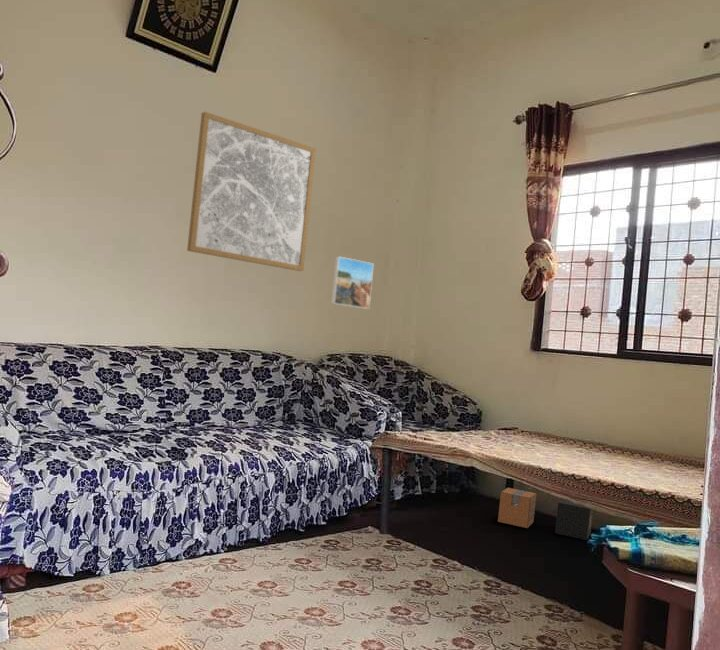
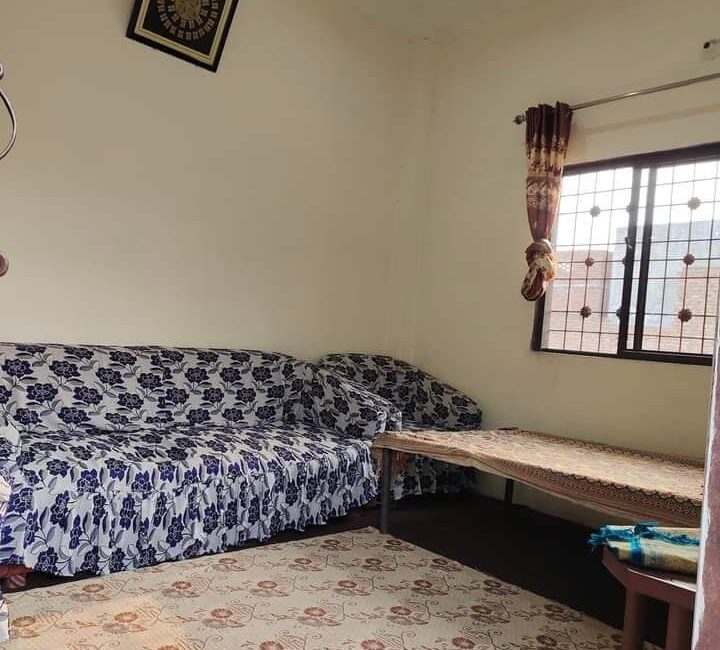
- wall art (255, 196)
- cardboard box (534, 511)
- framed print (352, 283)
